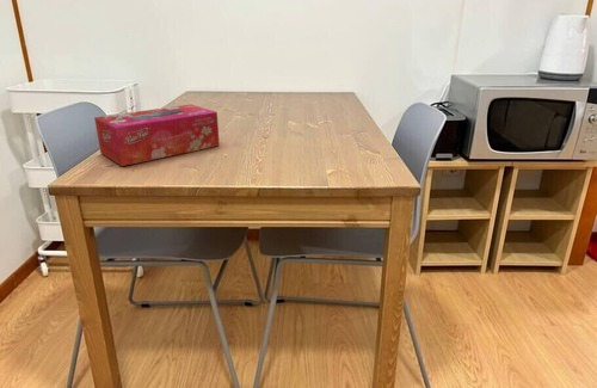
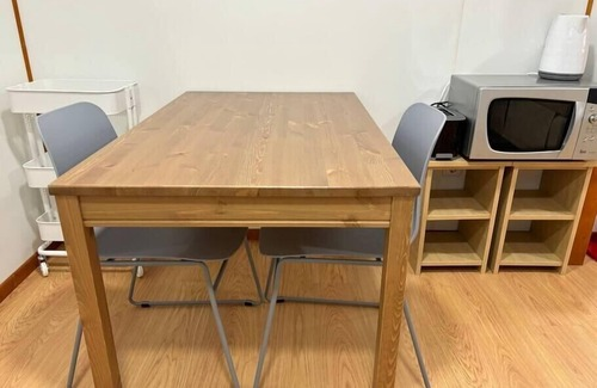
- tissue box (159, 131)
